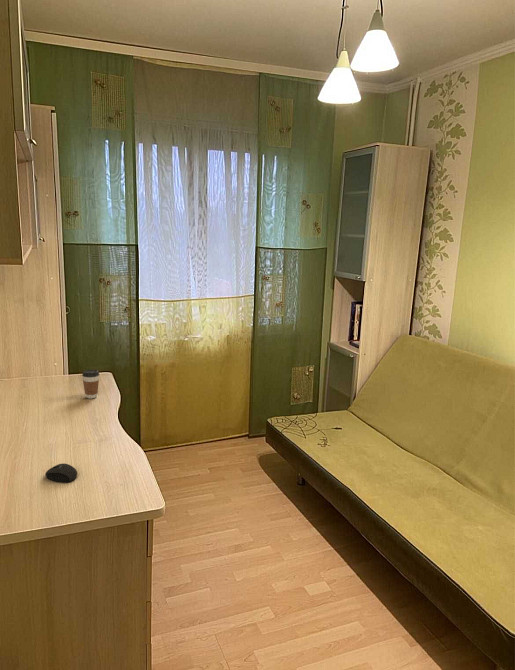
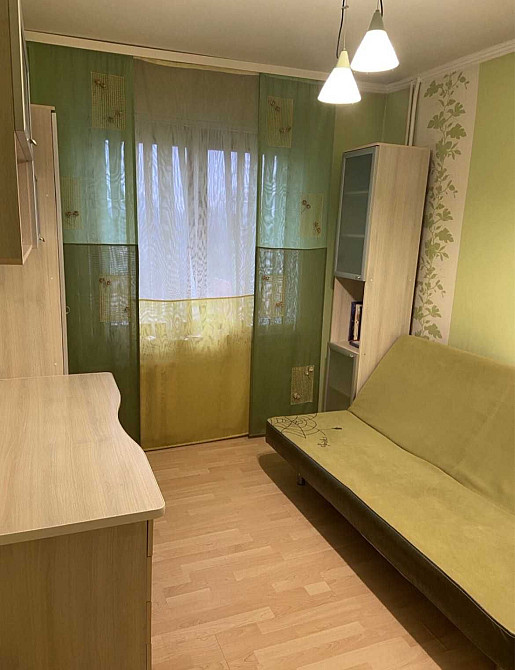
- coffee cup (91, 384)
- mouse (61, 471)
